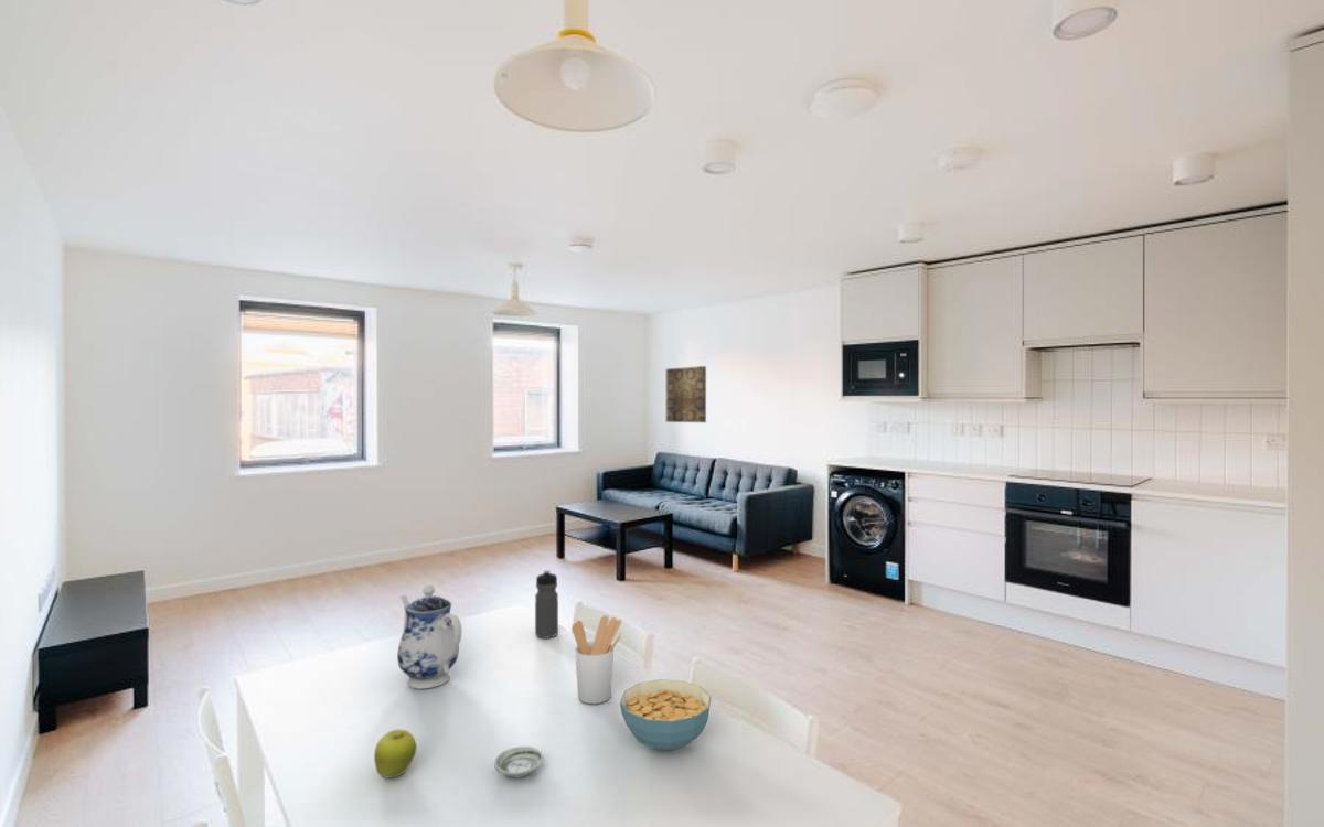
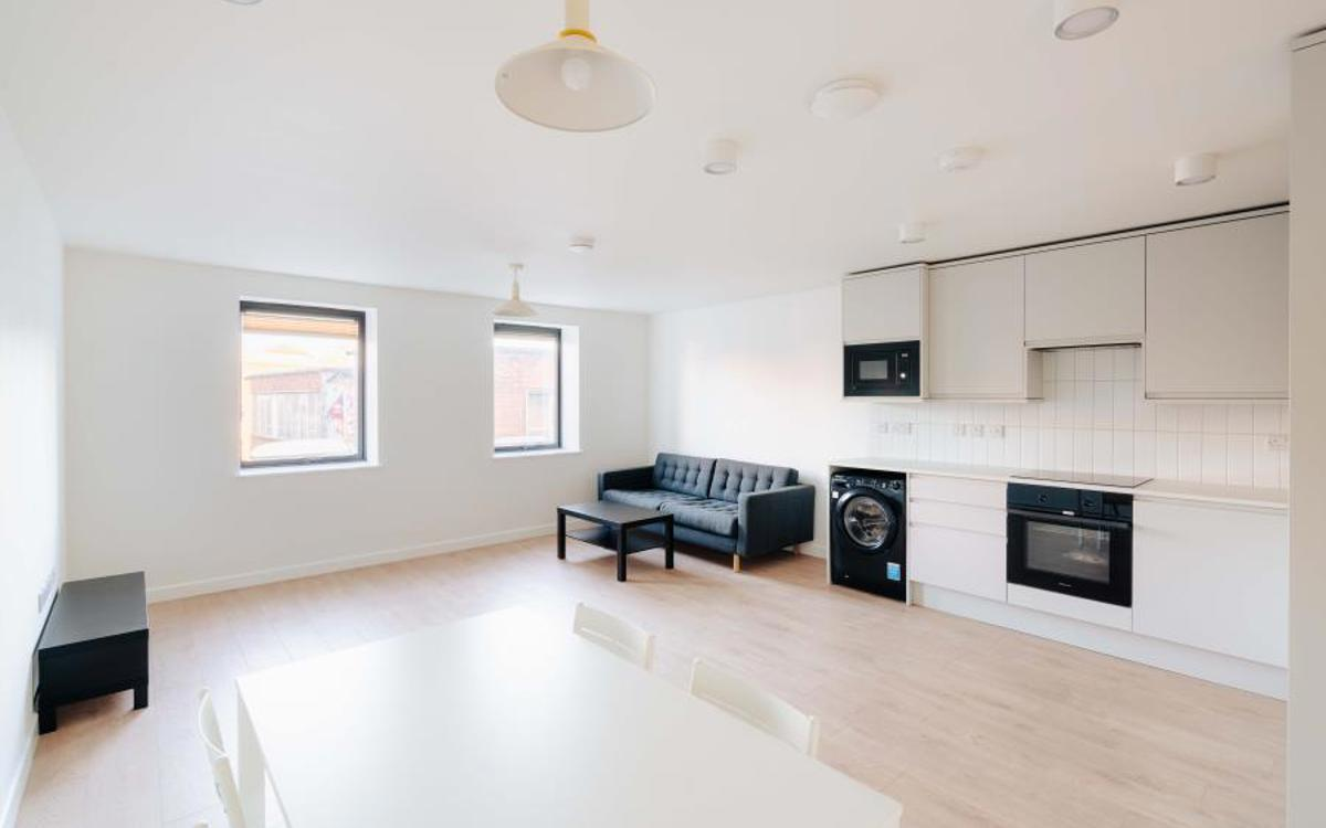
- water bottle (546, 602)
- teapot (428, 632)
- cereal bowl (665, 721)
- saucer (519, 764)
- utensil holder (599, 656)
- wall art (685, 395)
- fruit (395, 753)
